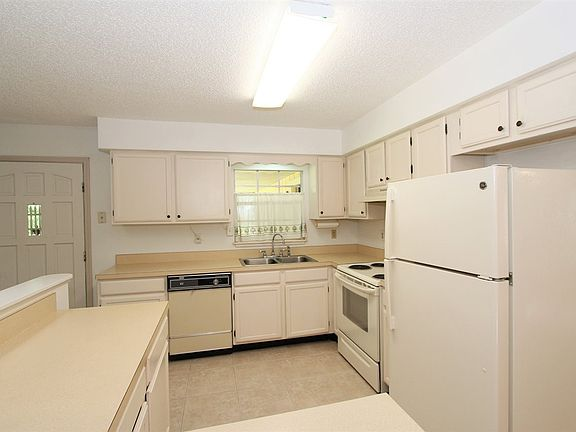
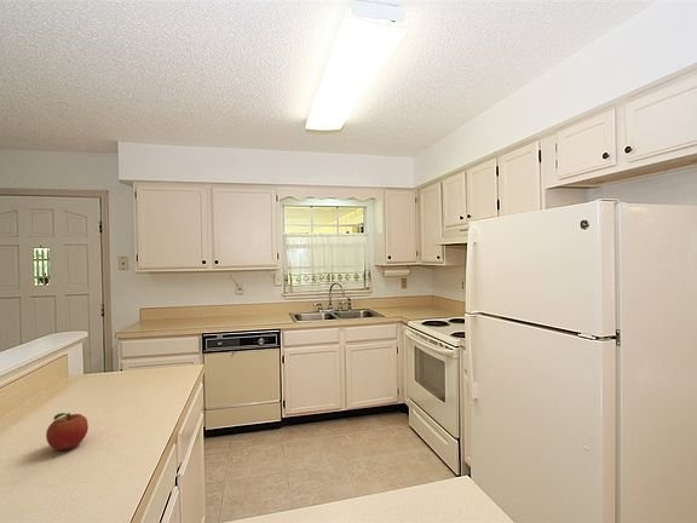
+ fruit (68, 427)
